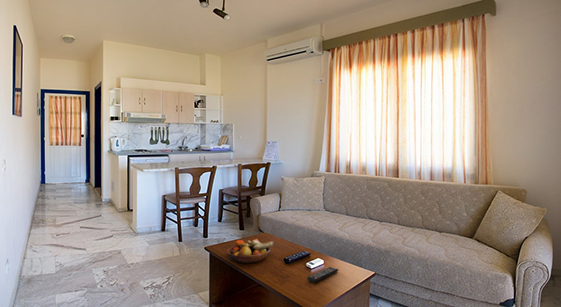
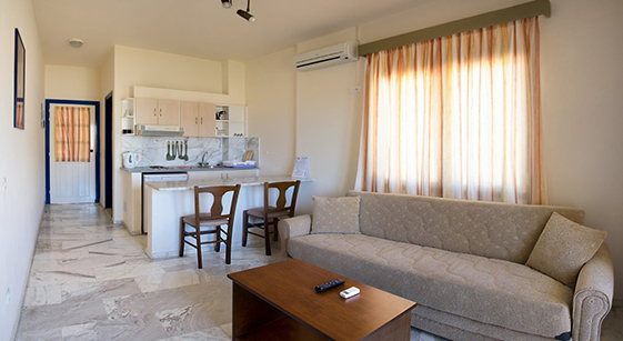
- remote control (323, 274)
- fruit bowl (249, 247)
